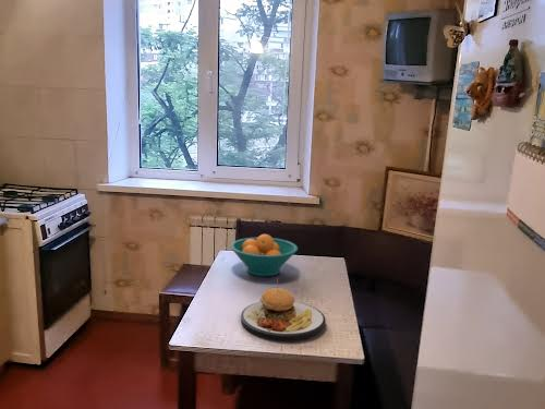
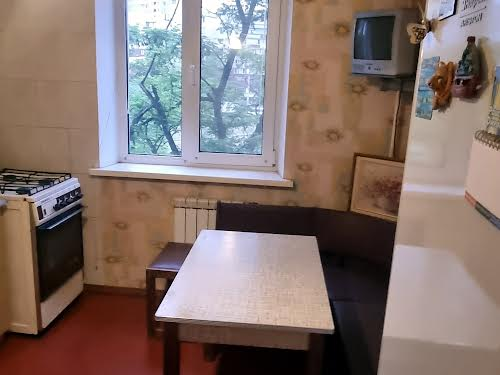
- fruit bowl (264, 253)
- plate (283, 301)
